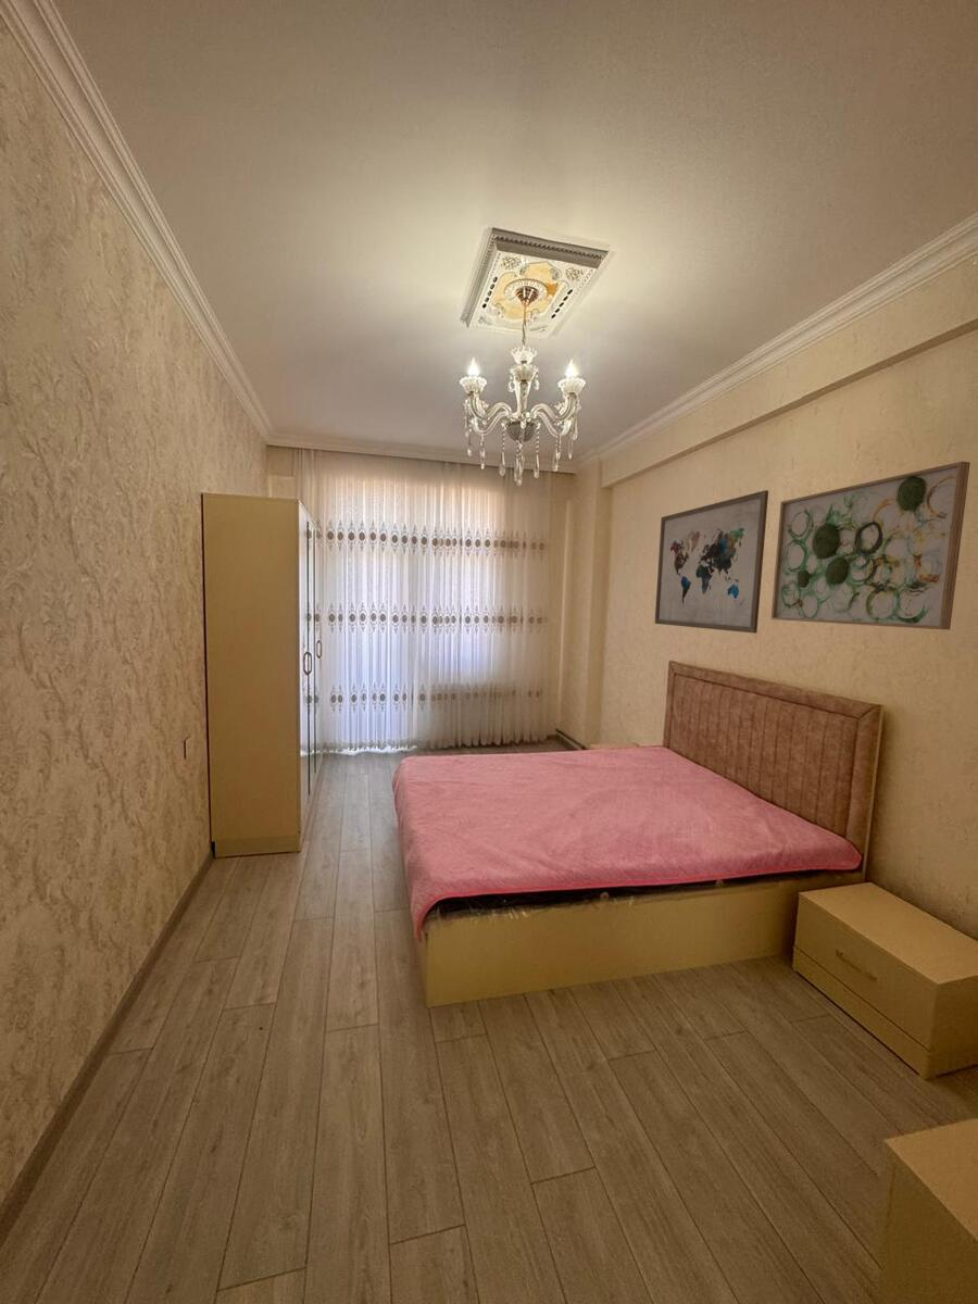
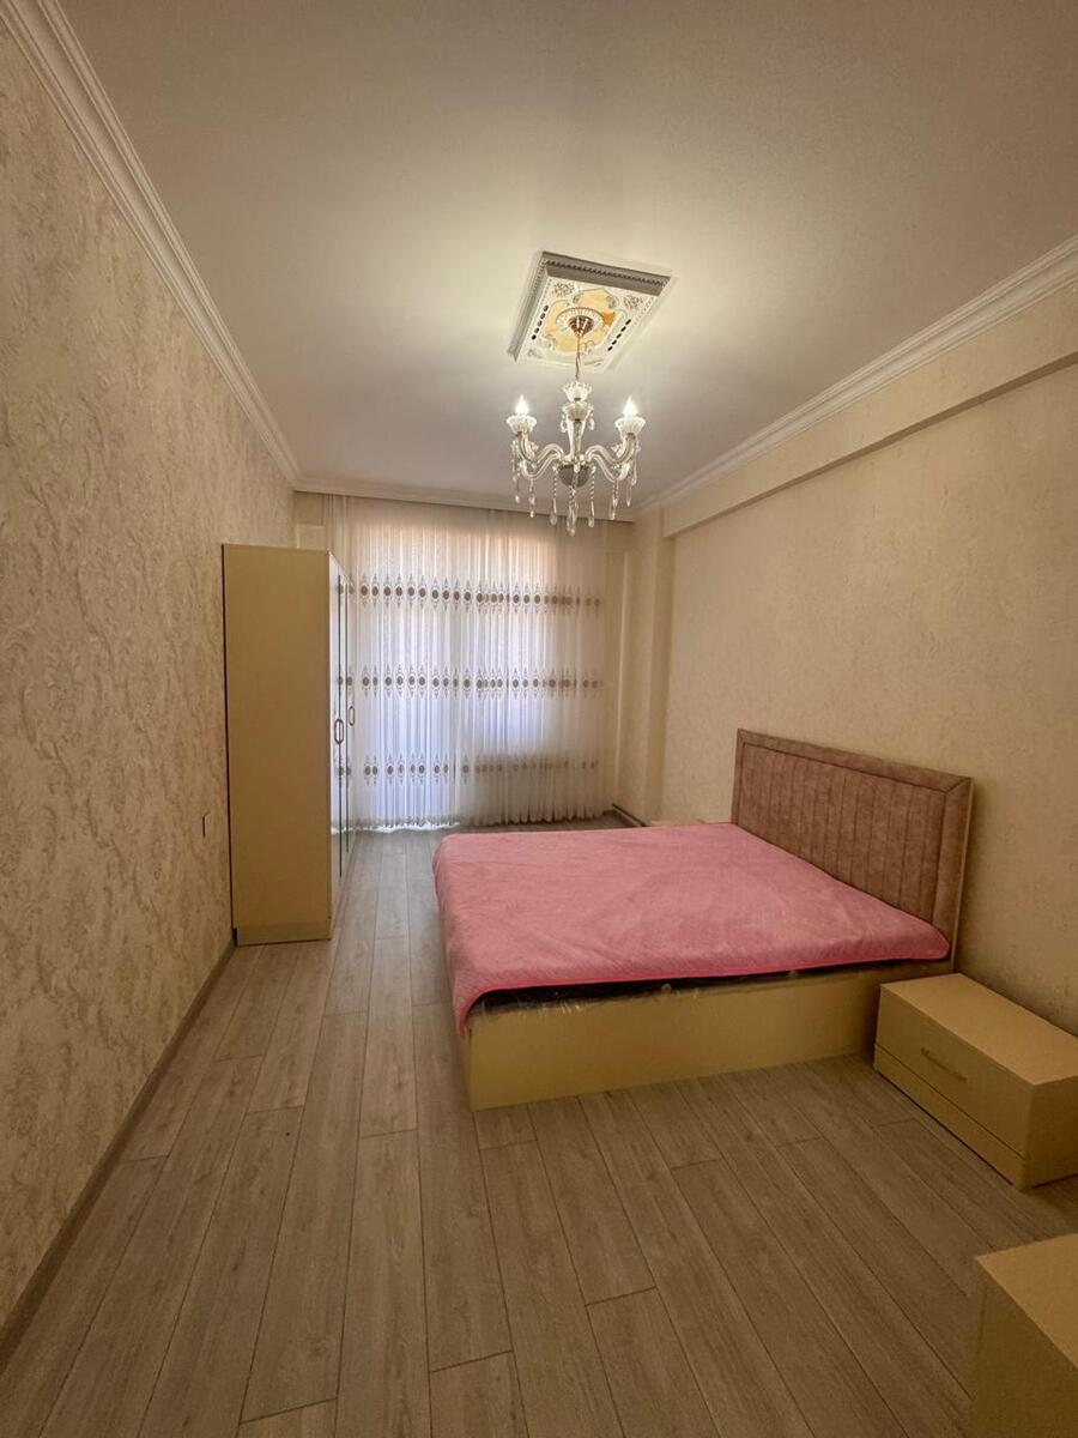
- wall art (702, 567)
- wall art (850, 555)
